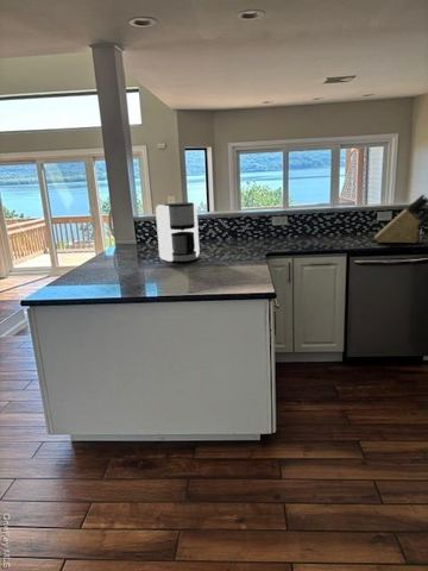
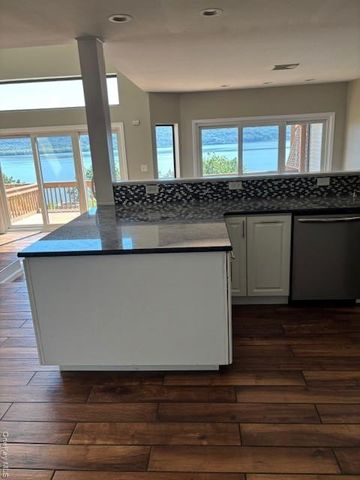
- coffee maker (182, 232)
- knife block (403, 219)
